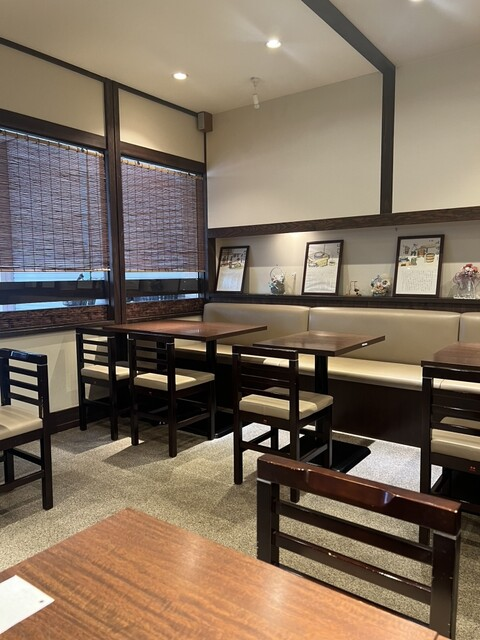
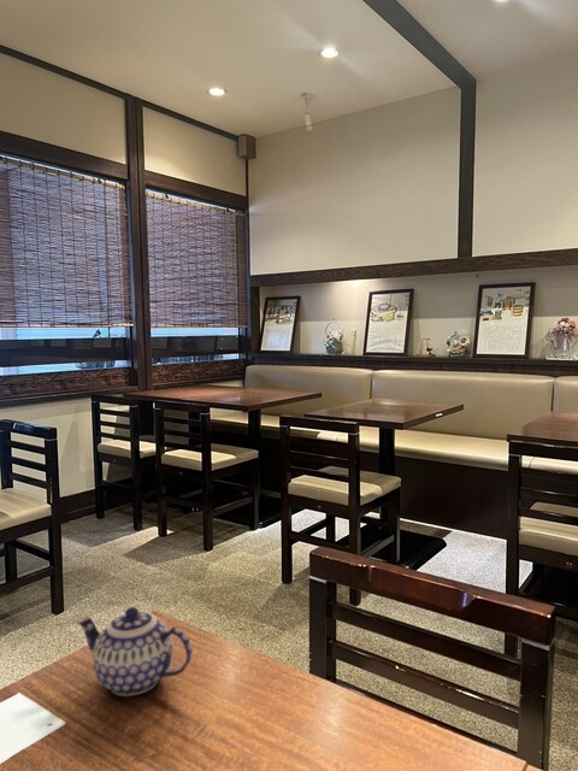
+ teapot (132, 645)
